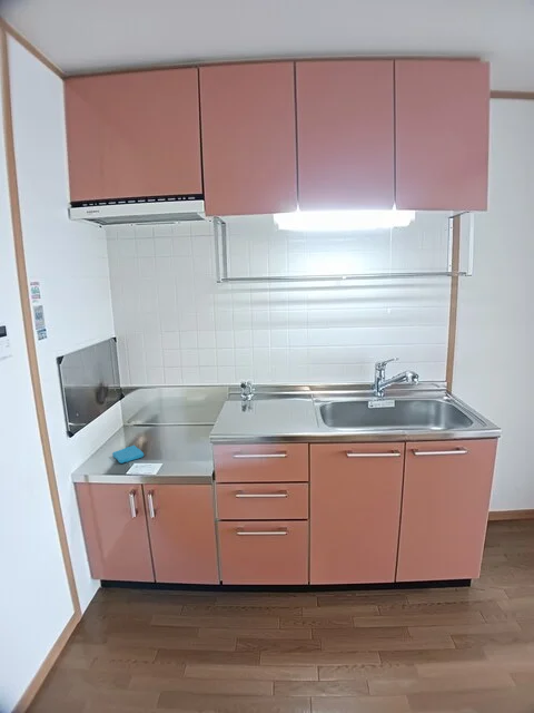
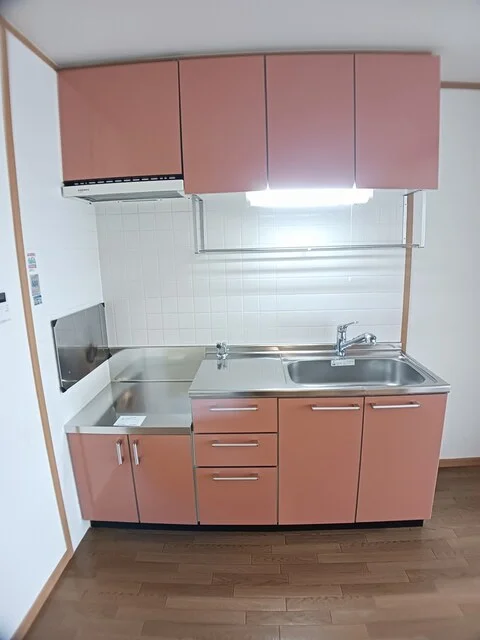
- sponge (128, 453)
